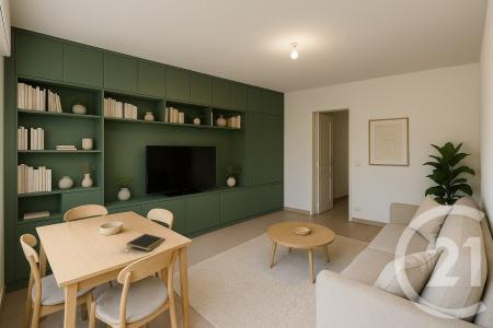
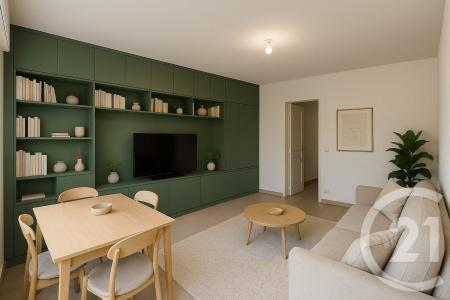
- notepad (147, 242)
